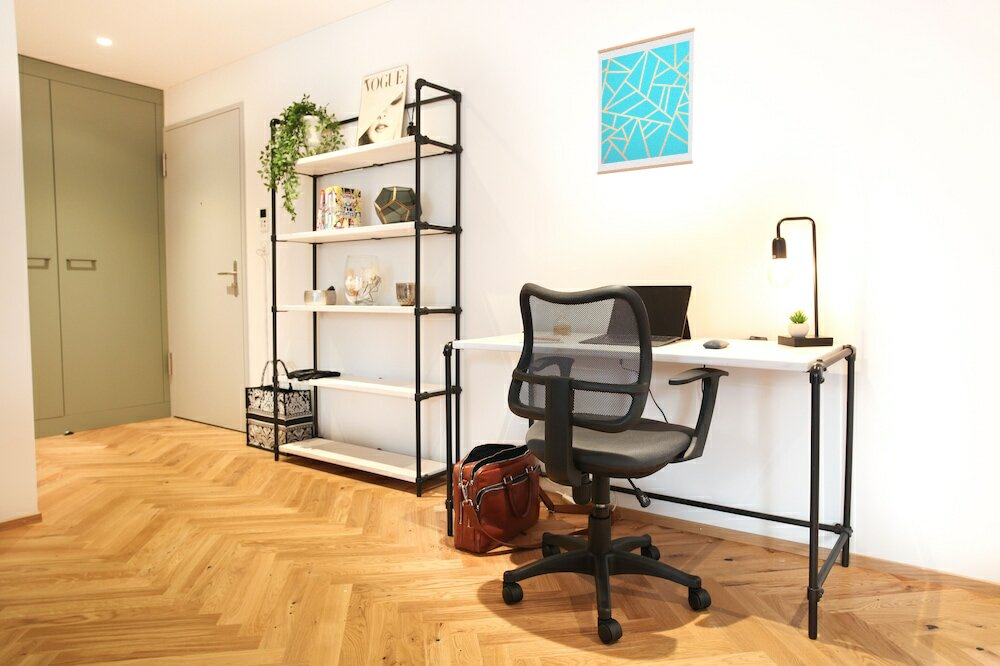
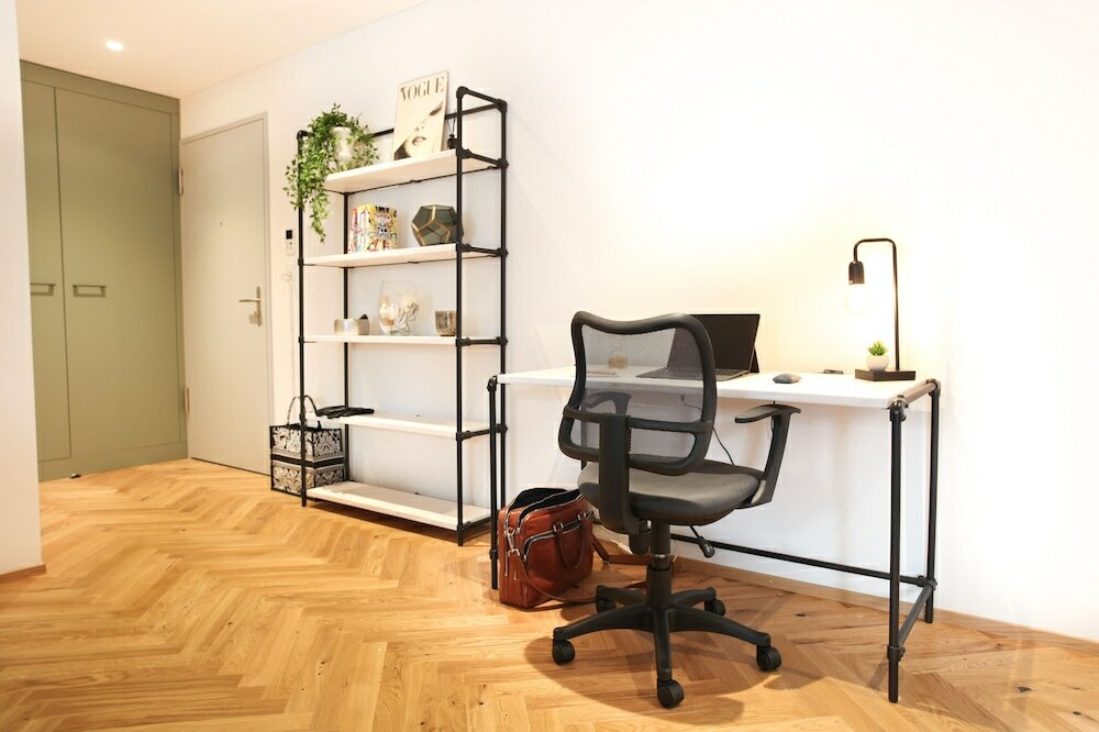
- wall art (643, 104)
